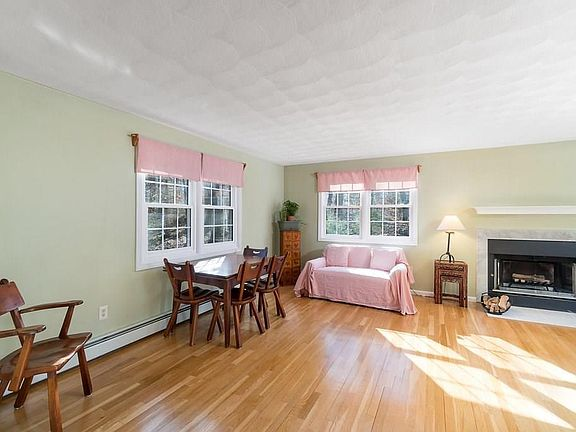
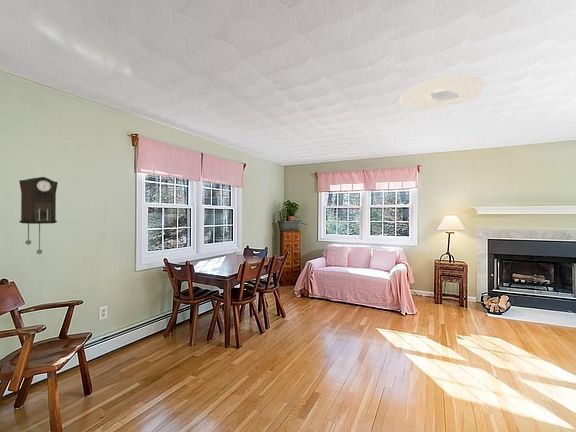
+ pendulum clock (38, 216)
+ ceiling light (439, 91)
